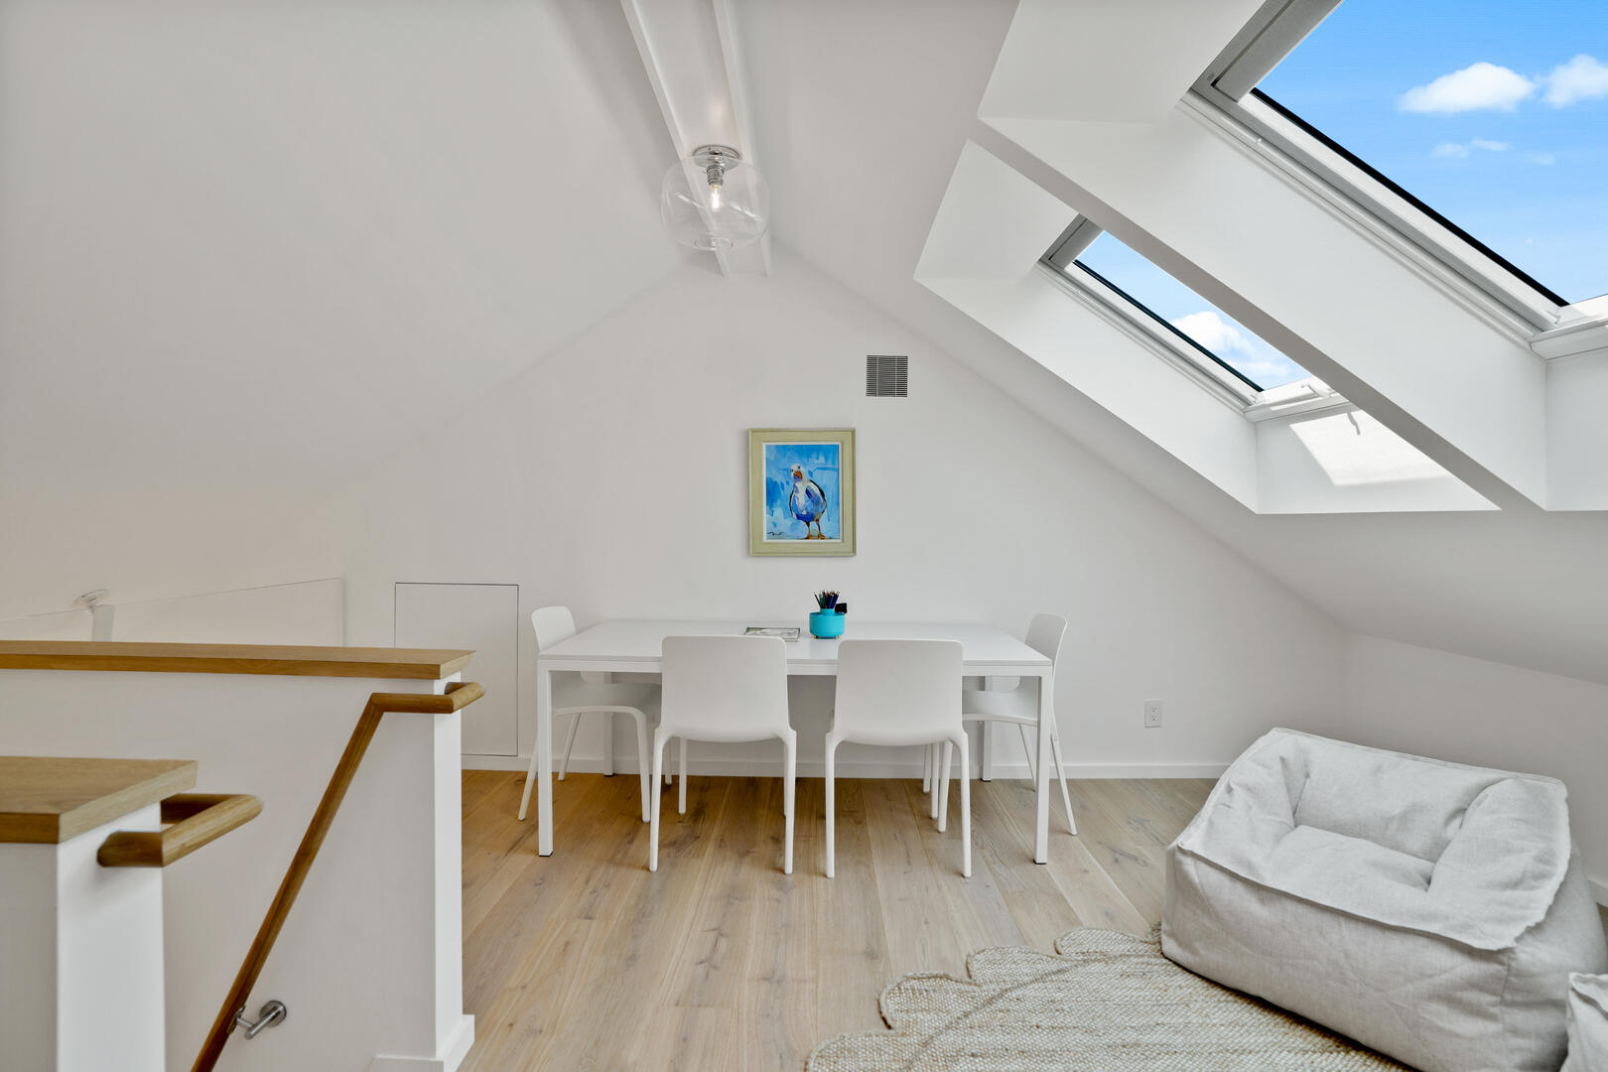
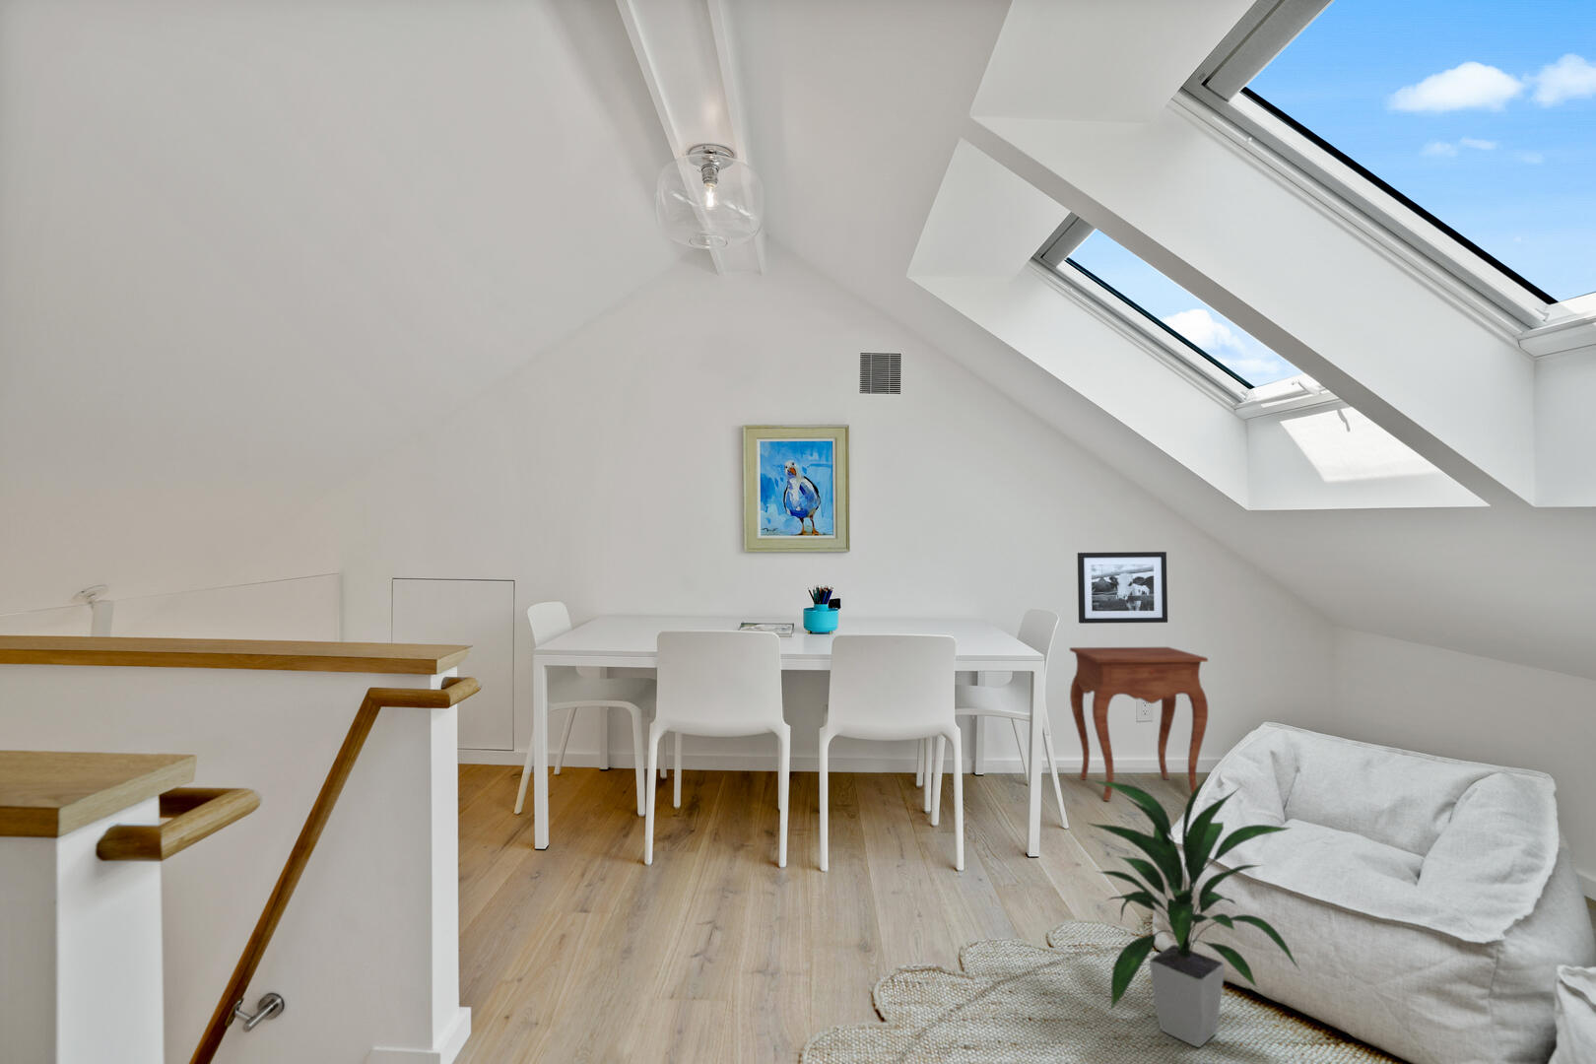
+ side table (1146, 702)
+ picture frame (1122, 587)
+ indoor plant (1176, 900)
